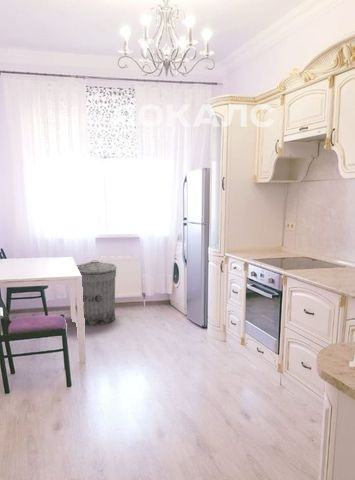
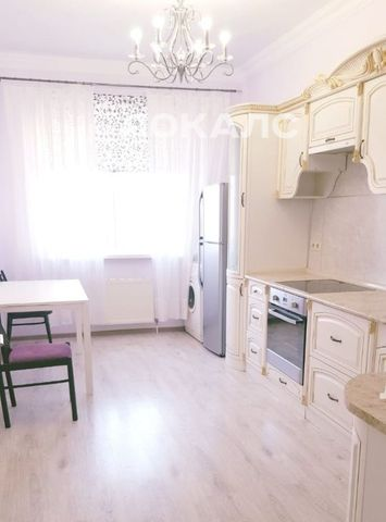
- trash can (95, 290)
